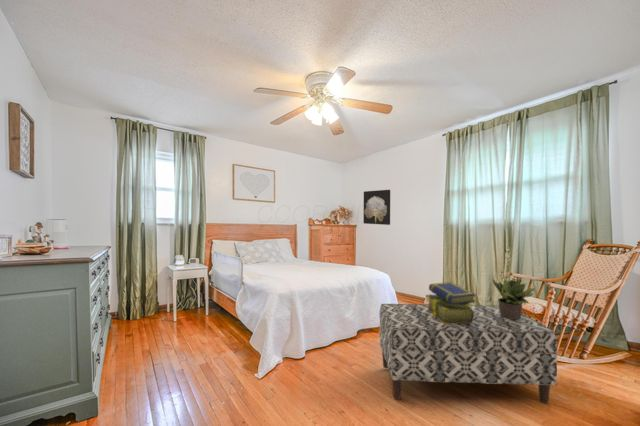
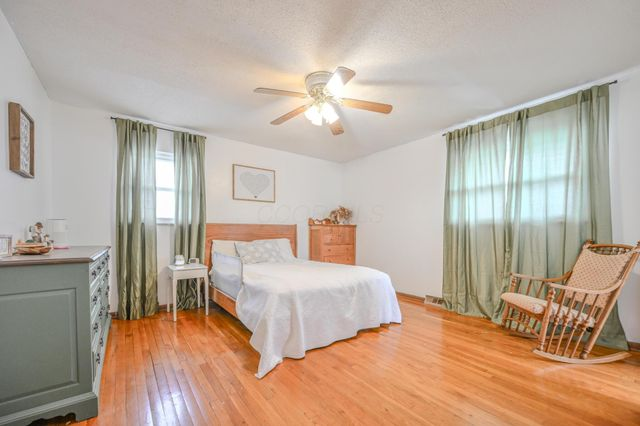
- potted plant (512, 297)
- stack of books (450, 301)
- wall art (376, 207)
- bench (456, 349)
